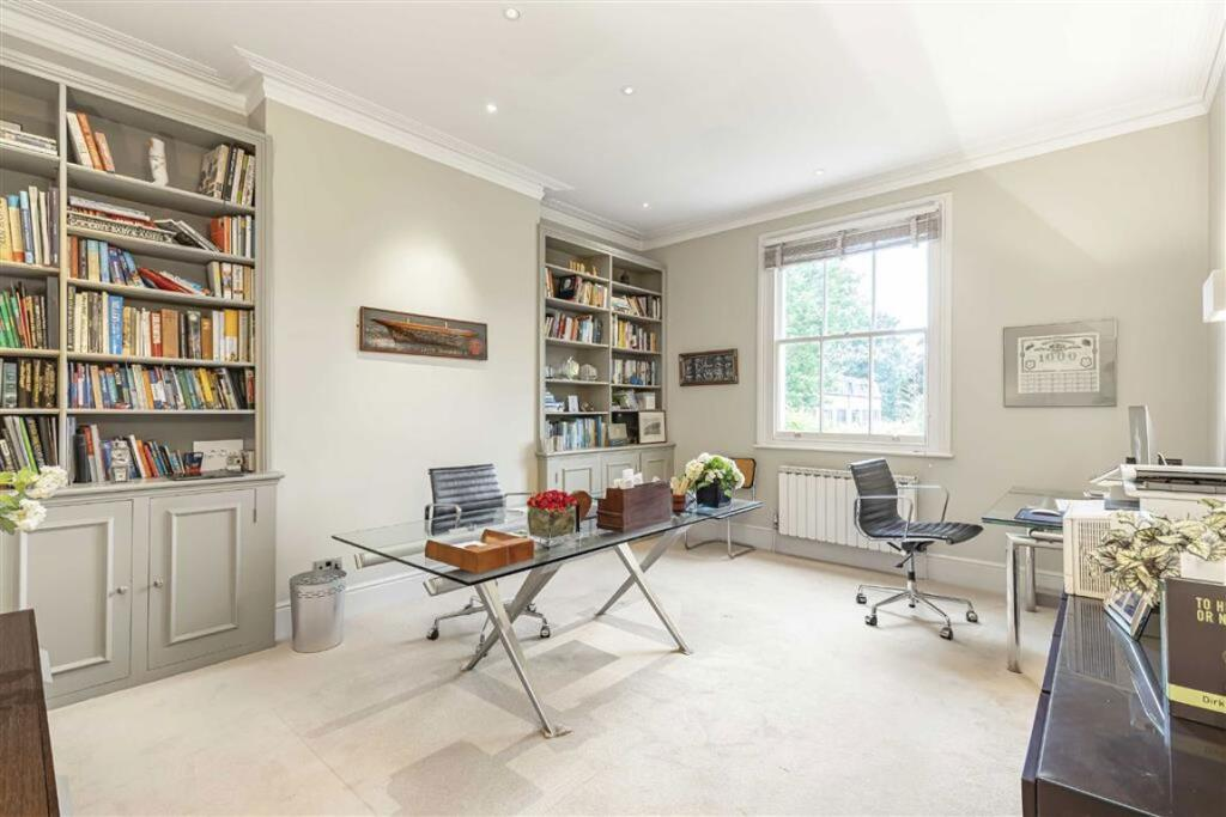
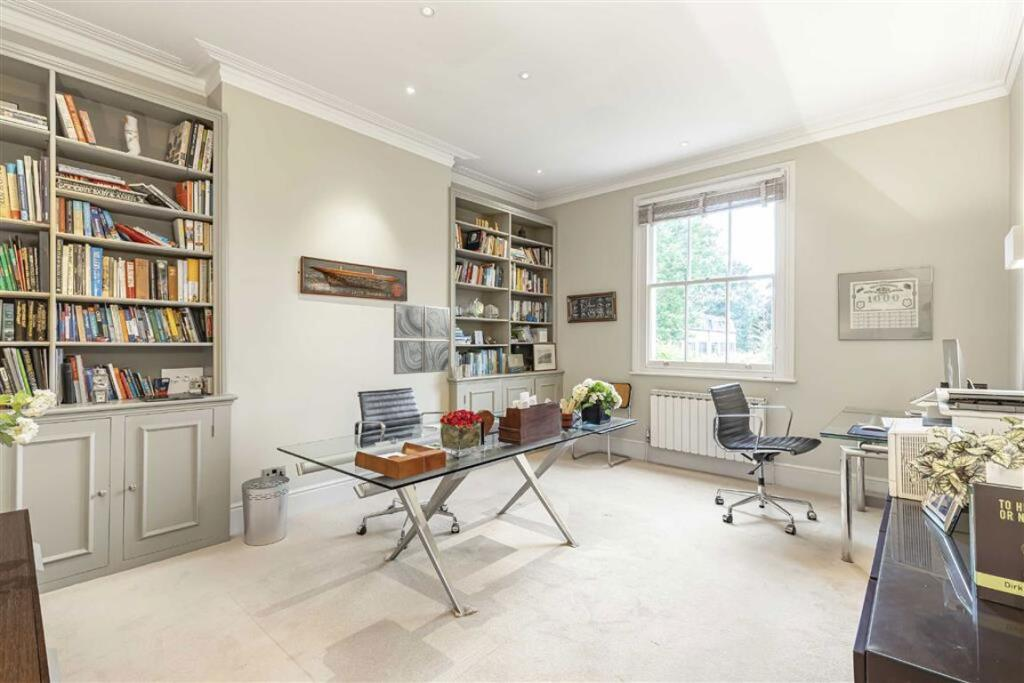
+ wall art (423, 340)
